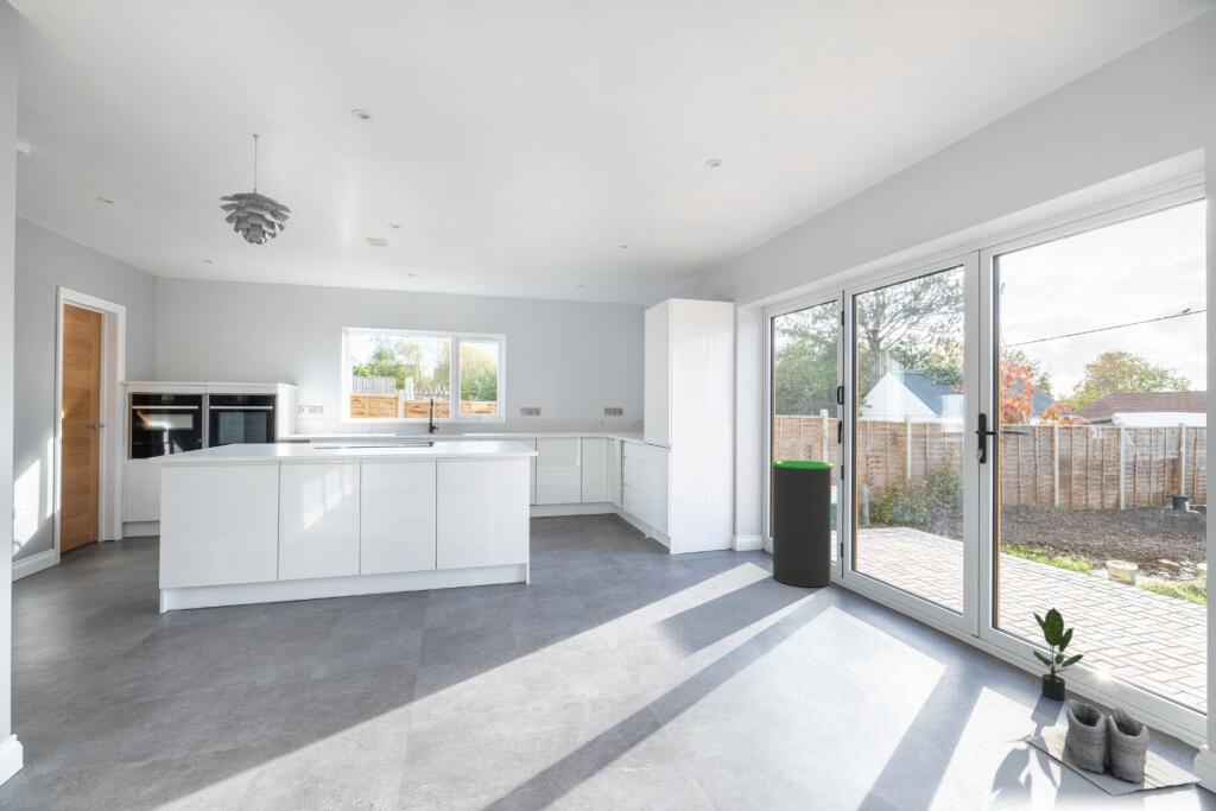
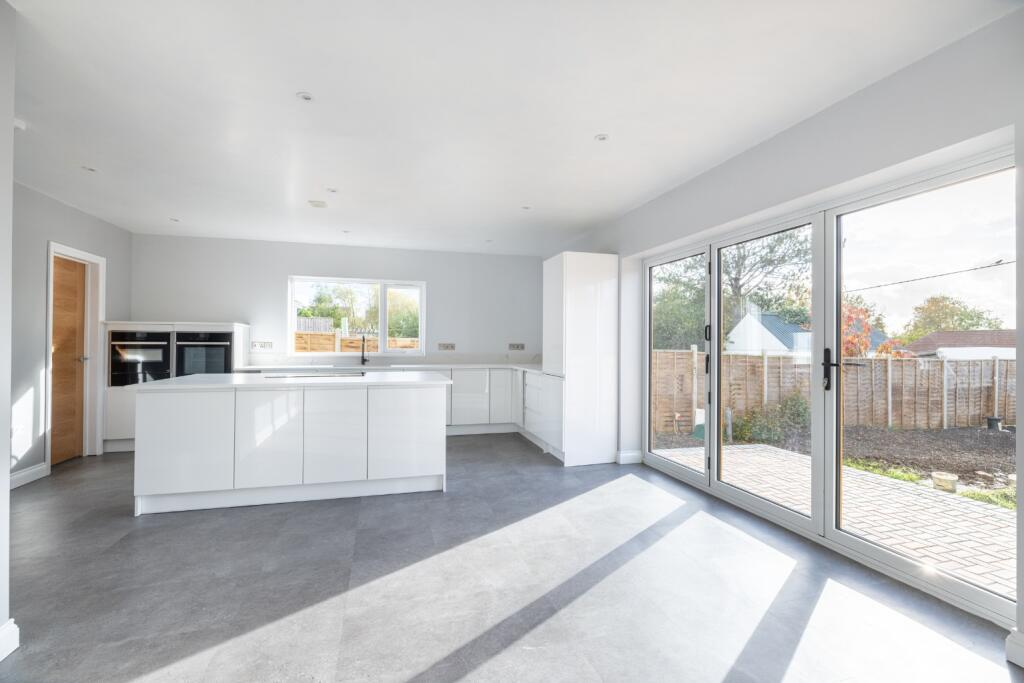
- boots (1108, 731)
- pendant light (256, 189)
- trash can (802, 520)
- potted plant (1051, 654)
